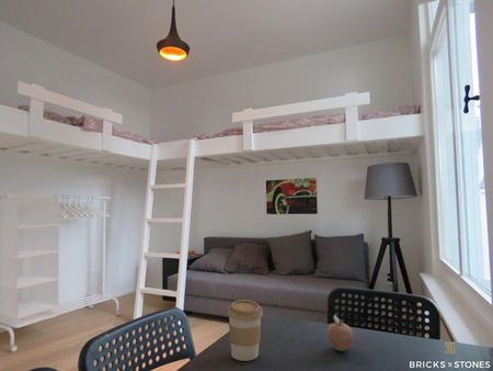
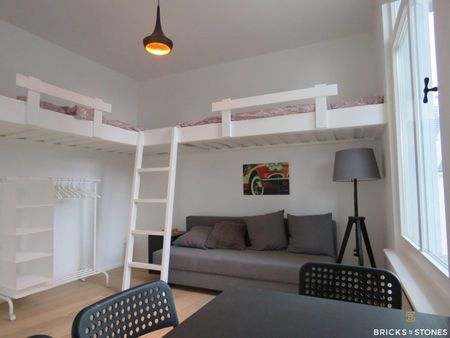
- fruit (340, 333)
- coffee cup (244, 328)
